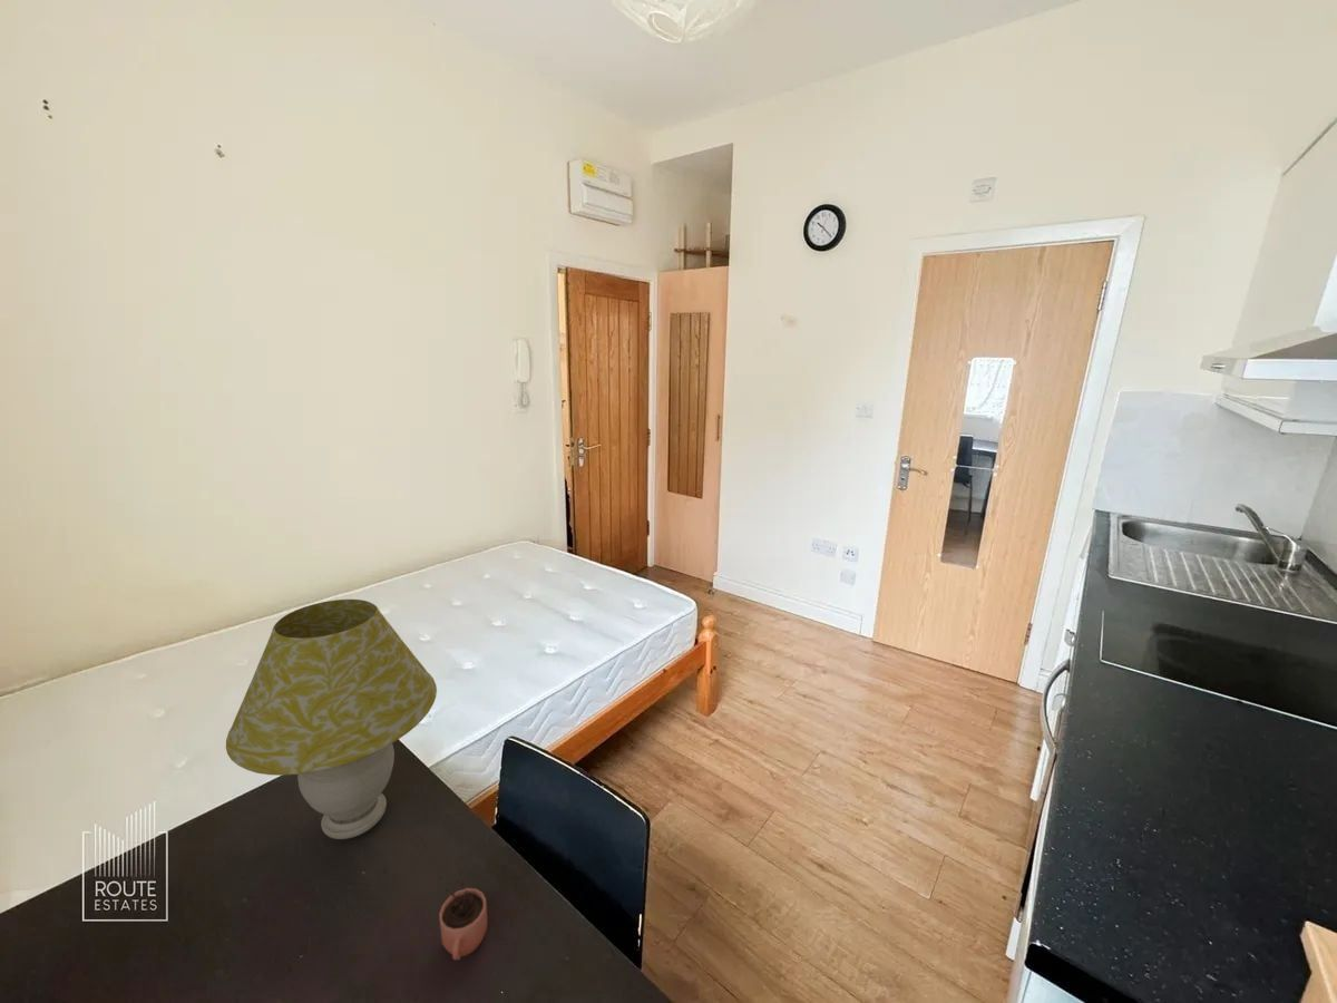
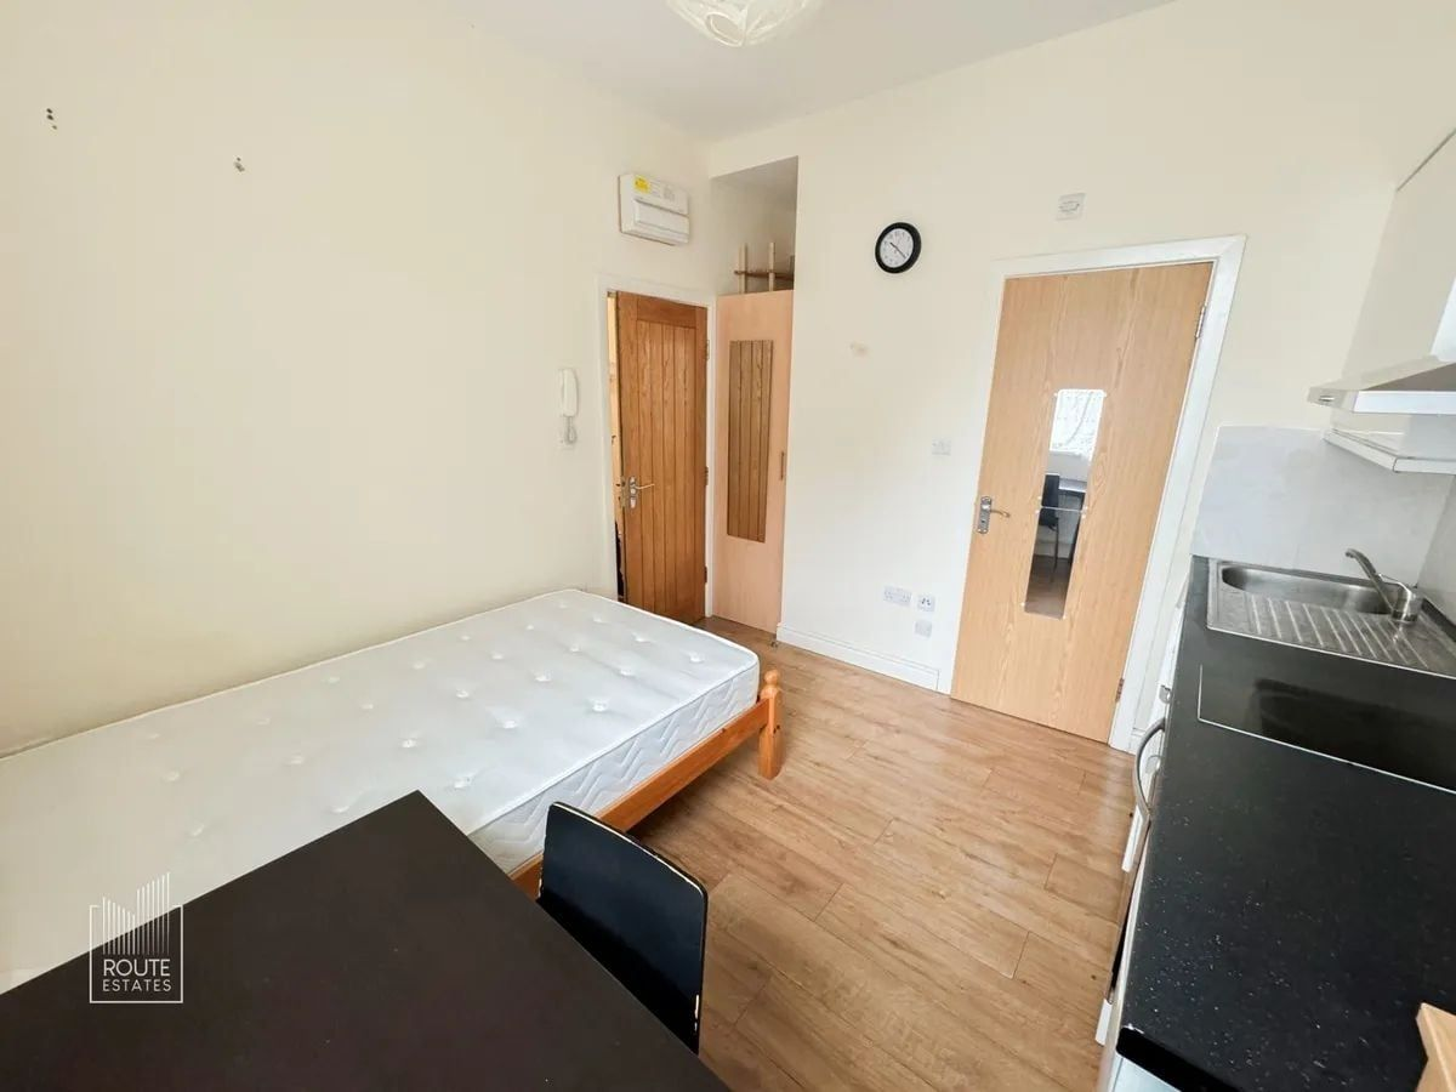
- cocoa (460, 915)
- table lamp (342, 726)
